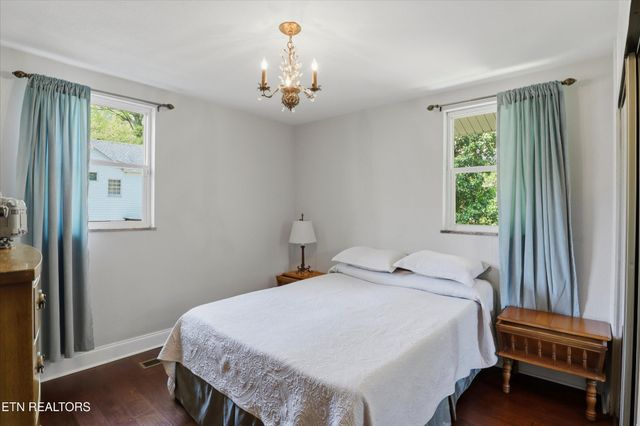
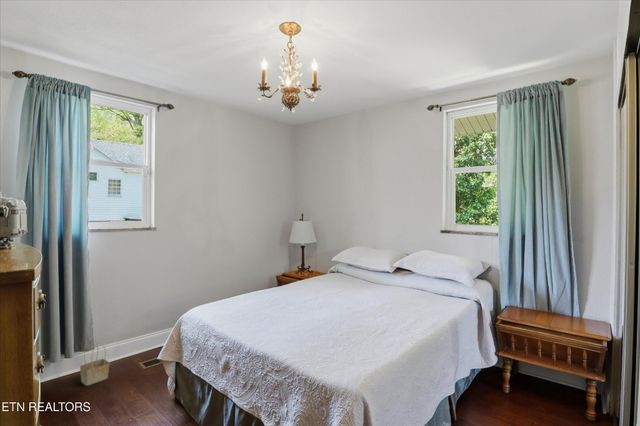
+ basket (94, 361)
